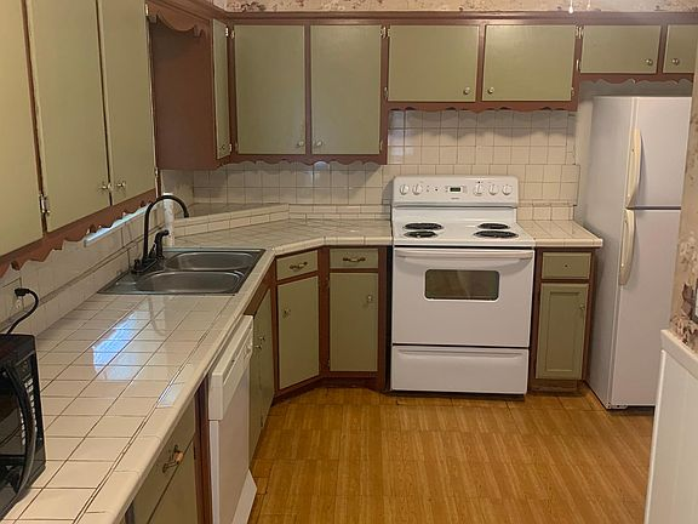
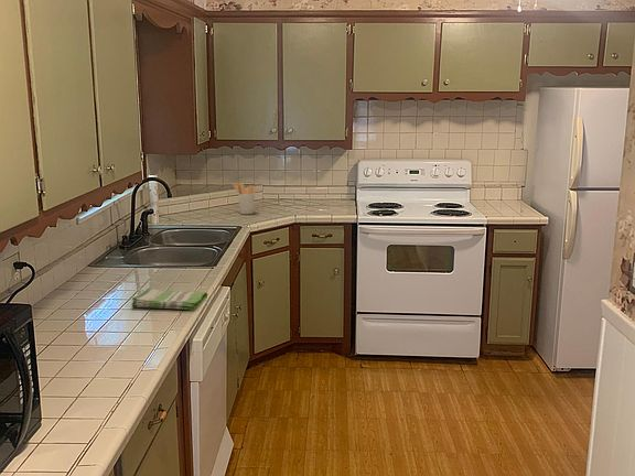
+ utensil holder (244, 197)
+ dish towel (170, 296)
